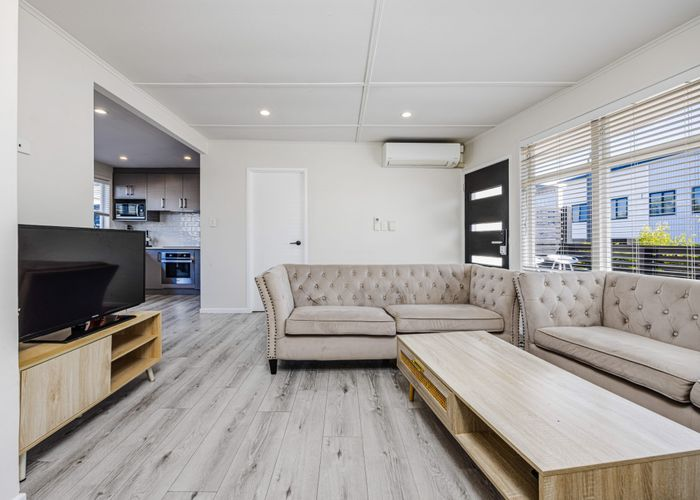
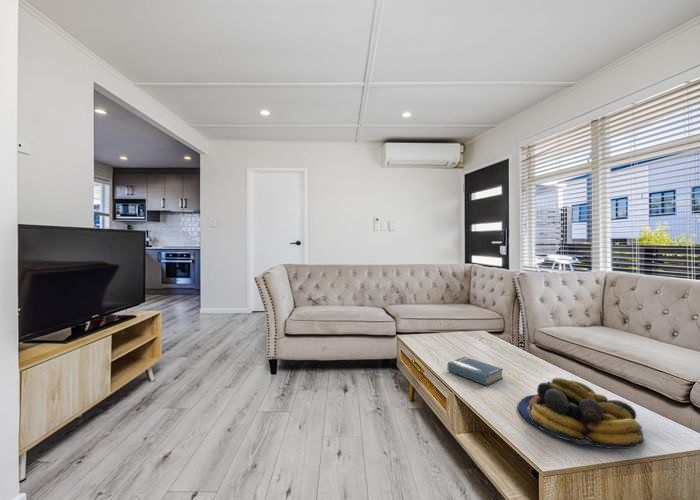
+ hardback book (474, 370)
+ fruit bowl (574, 401)
